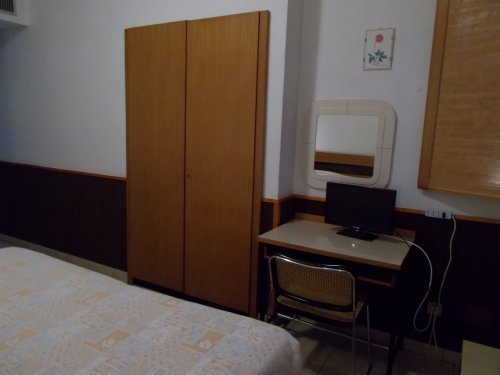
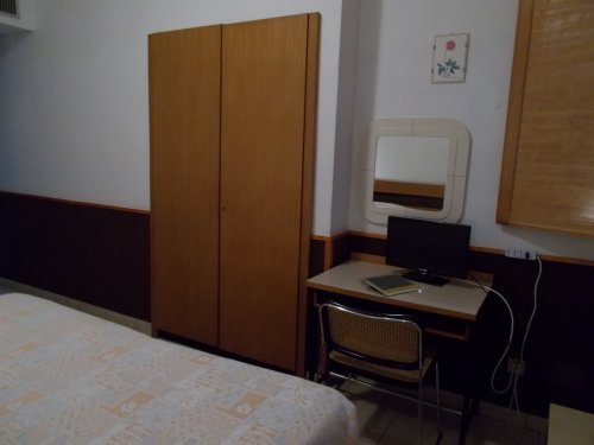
+ notepad (391, 284)
